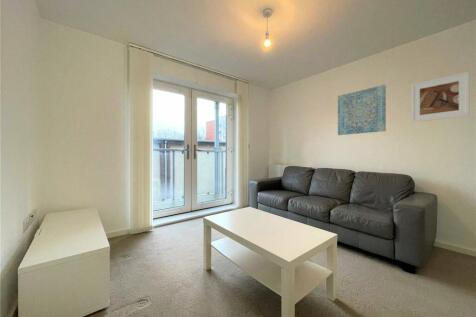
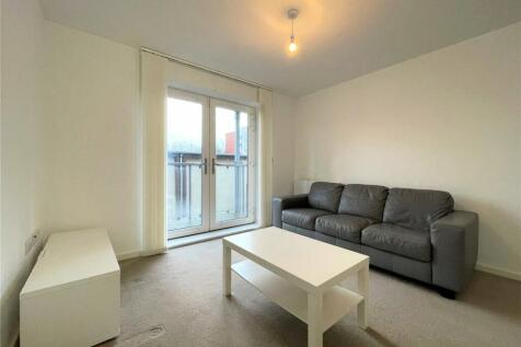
- wall art (359, 112)
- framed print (438, 99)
